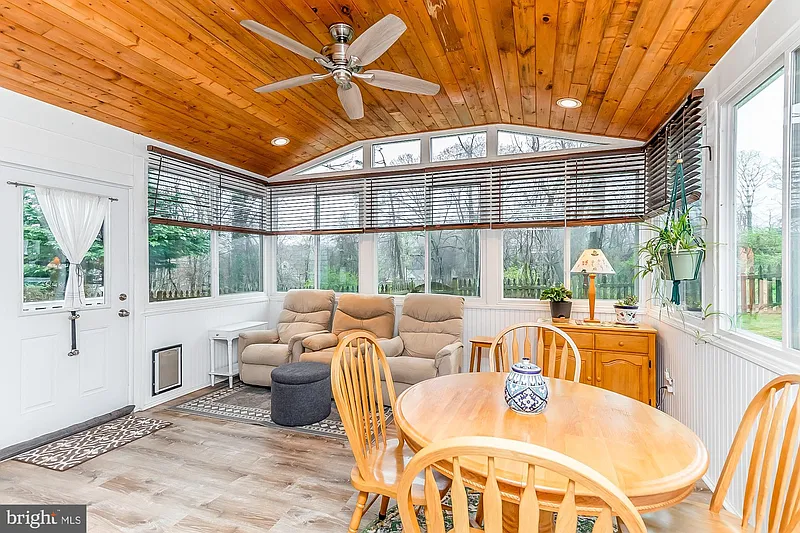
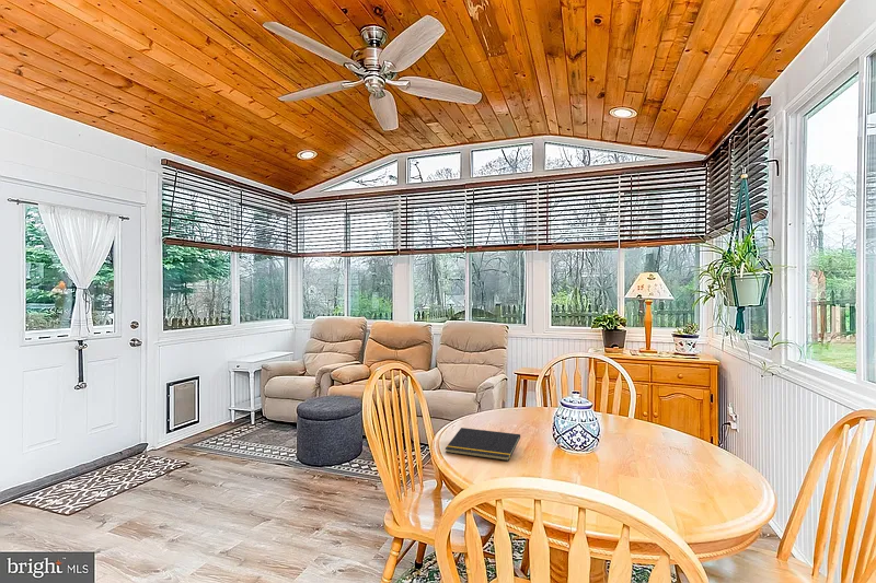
+ notepad (483, 443)
